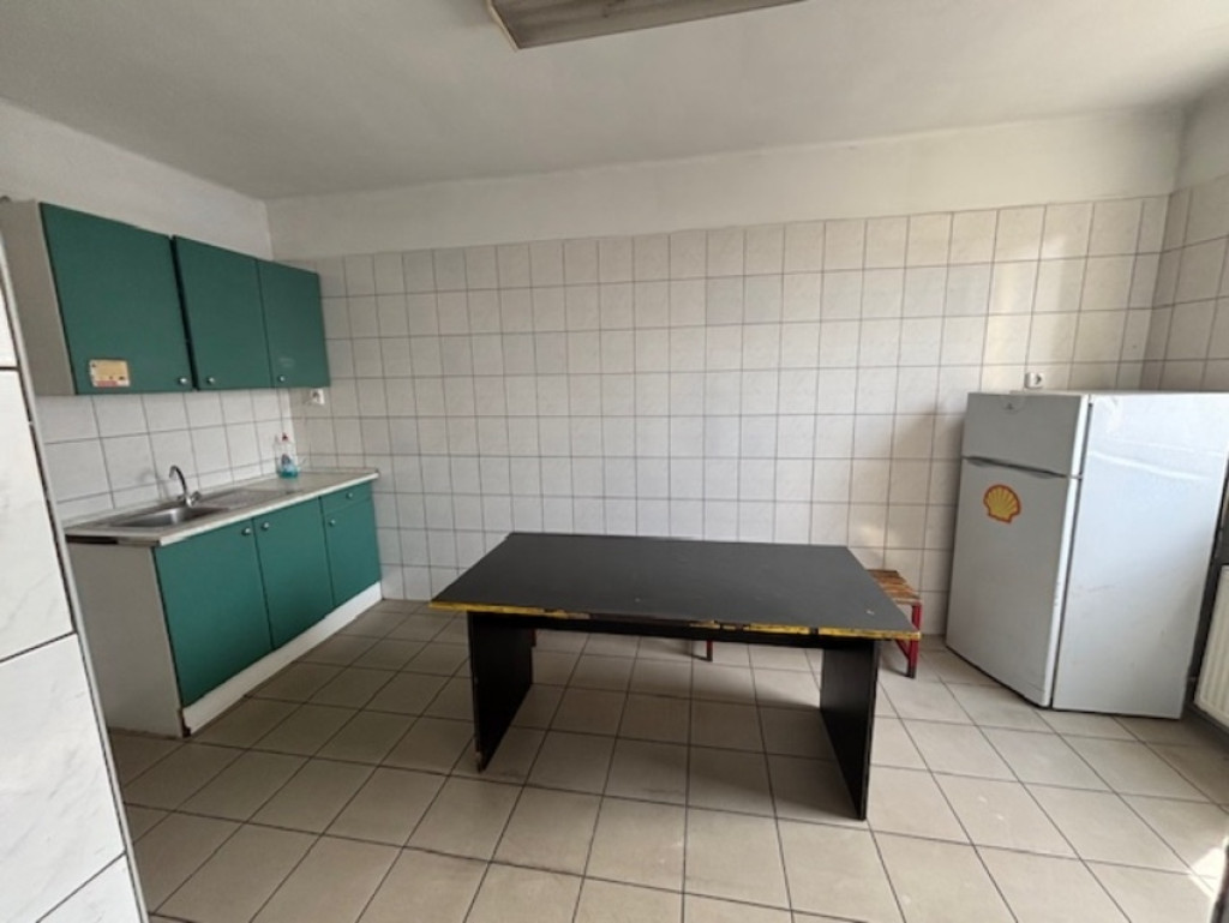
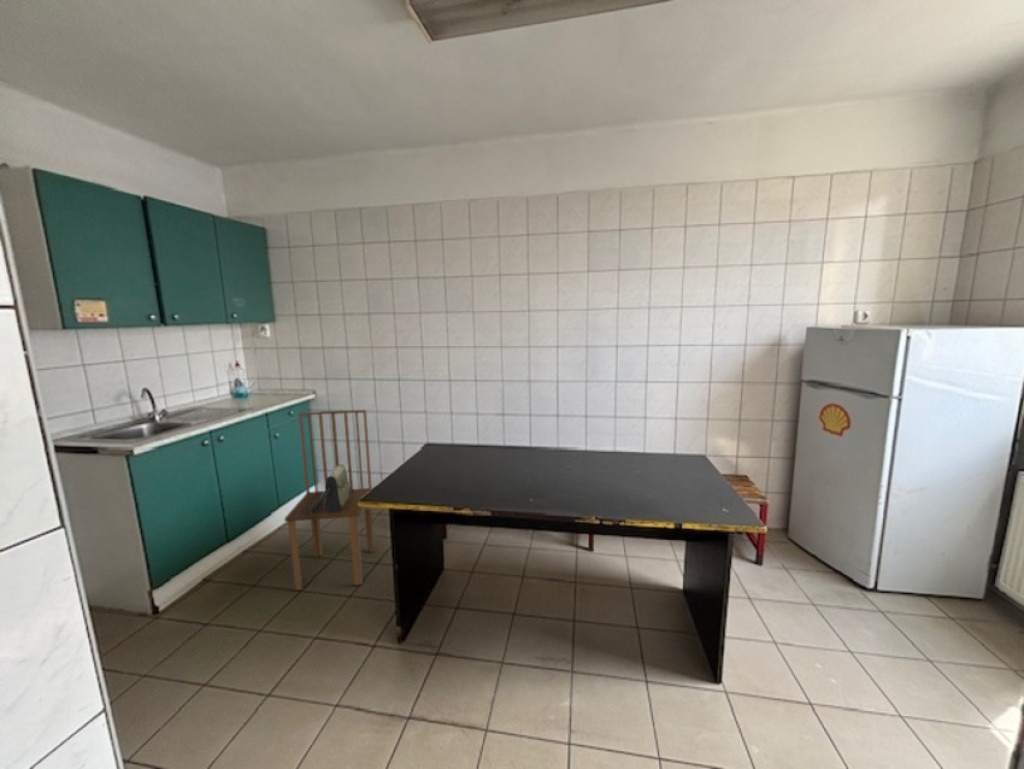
+ shoulder bag (329, 487)
+ dining chair (325, 498)
